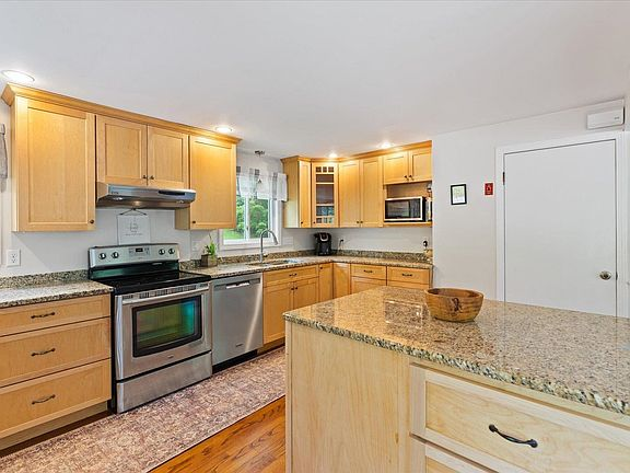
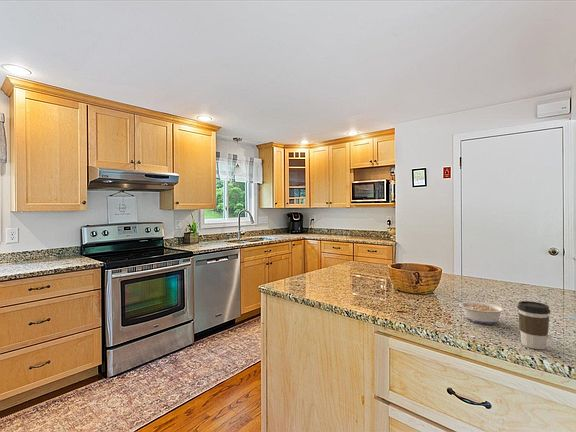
+ legume (479, 311)
+ coffee cup (533, 324)
